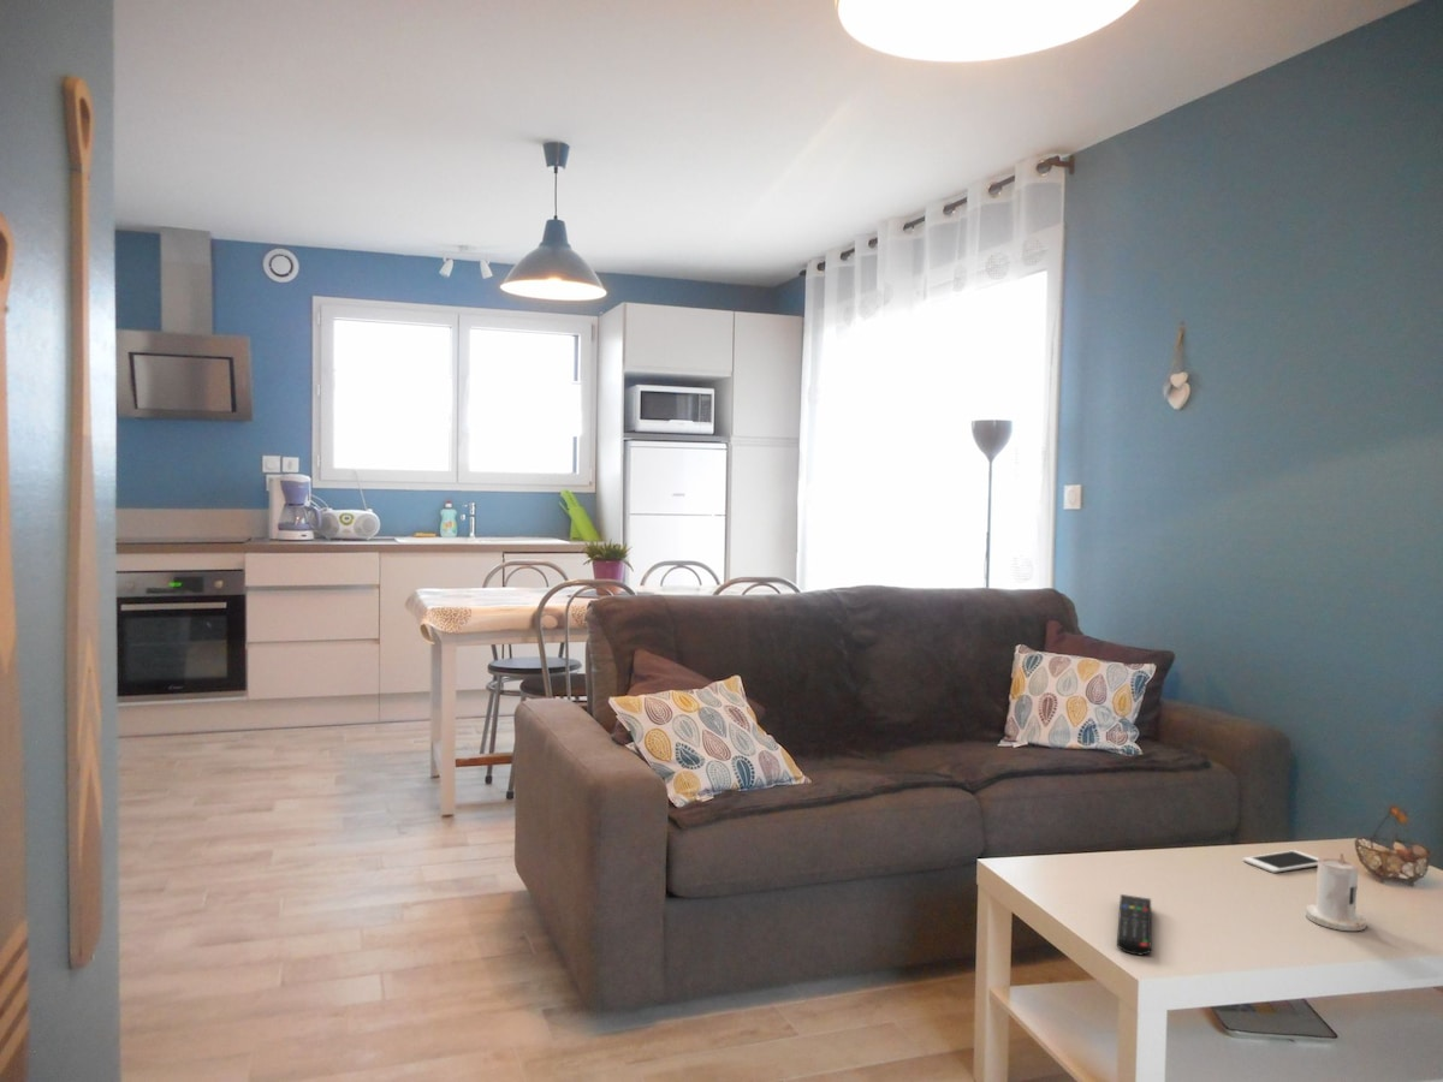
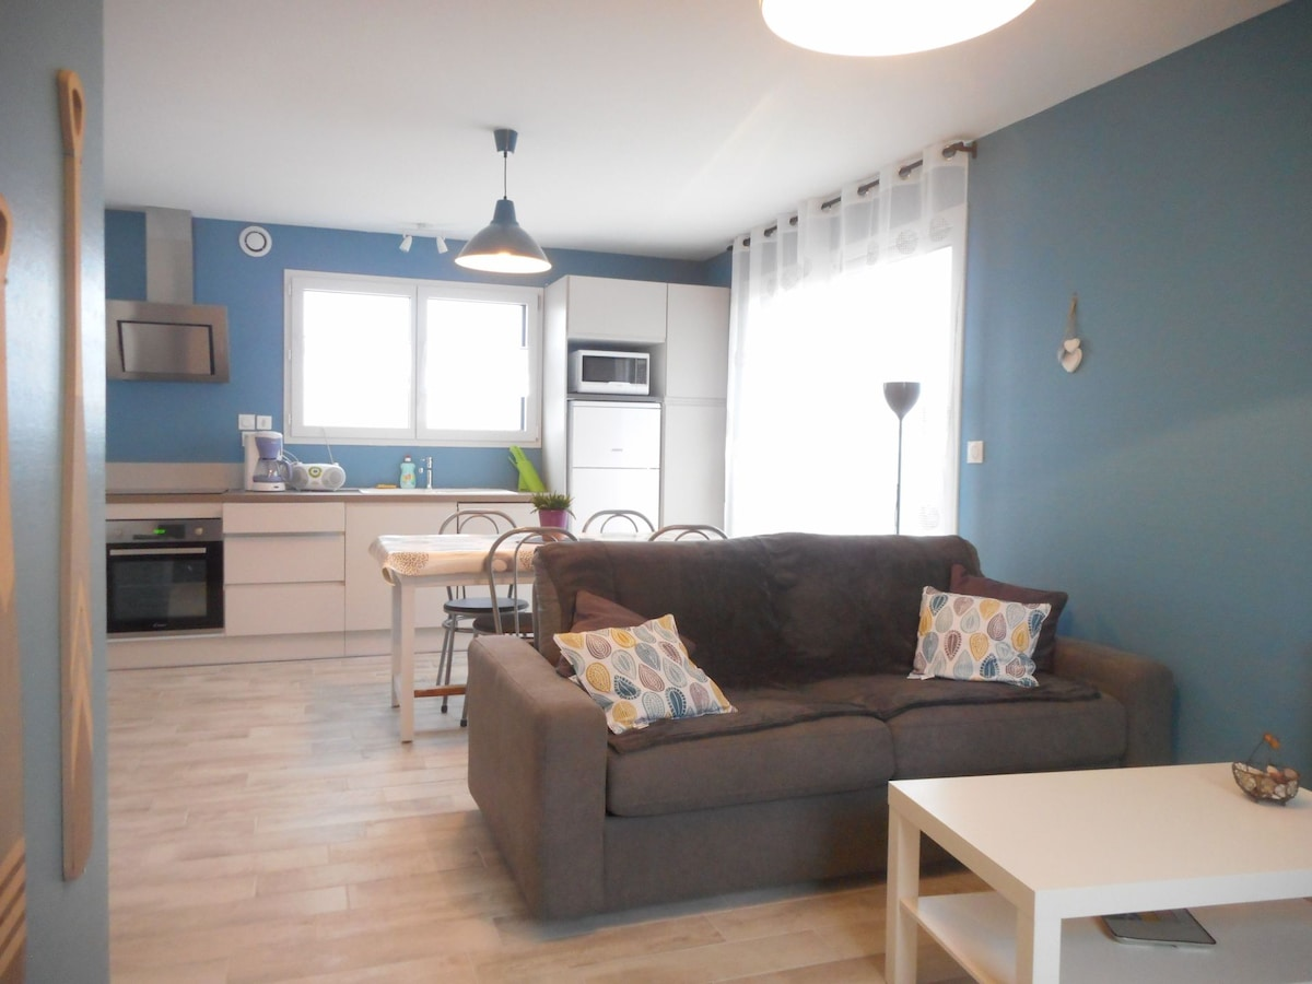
- cell phone (1284, 861)
- remote control (1134, 923)
- candle (1336, 887)
